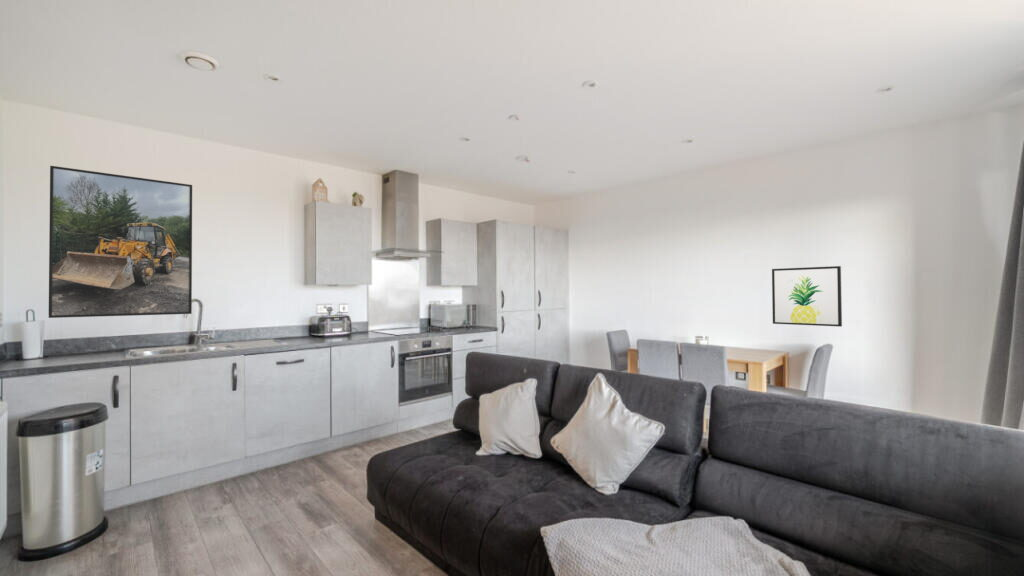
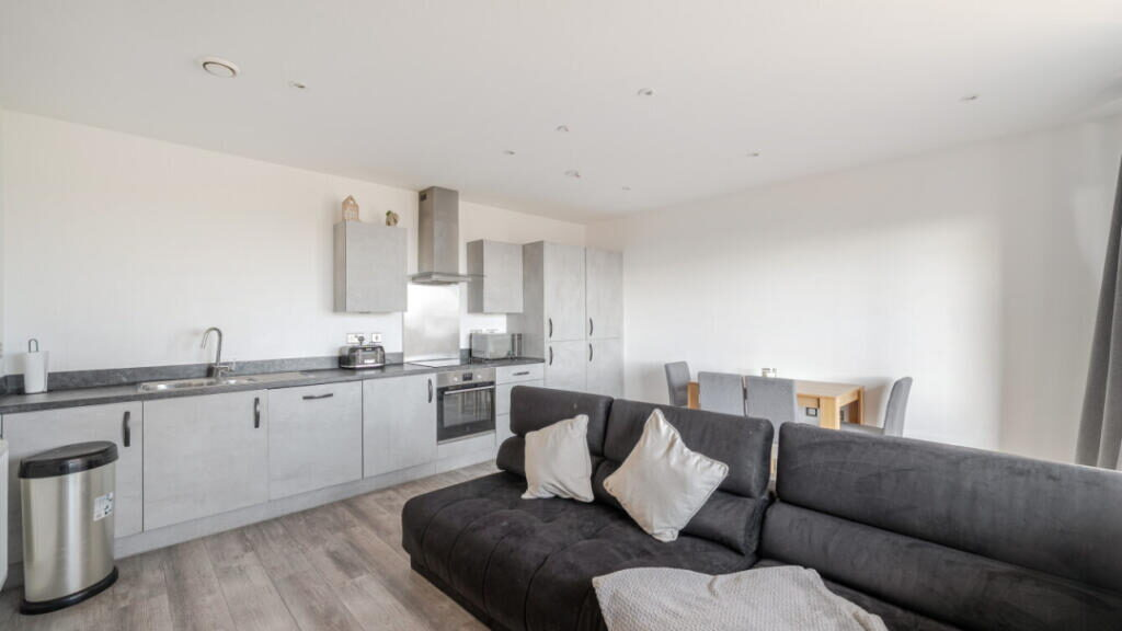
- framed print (126, 245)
- wall art (805, 296)
